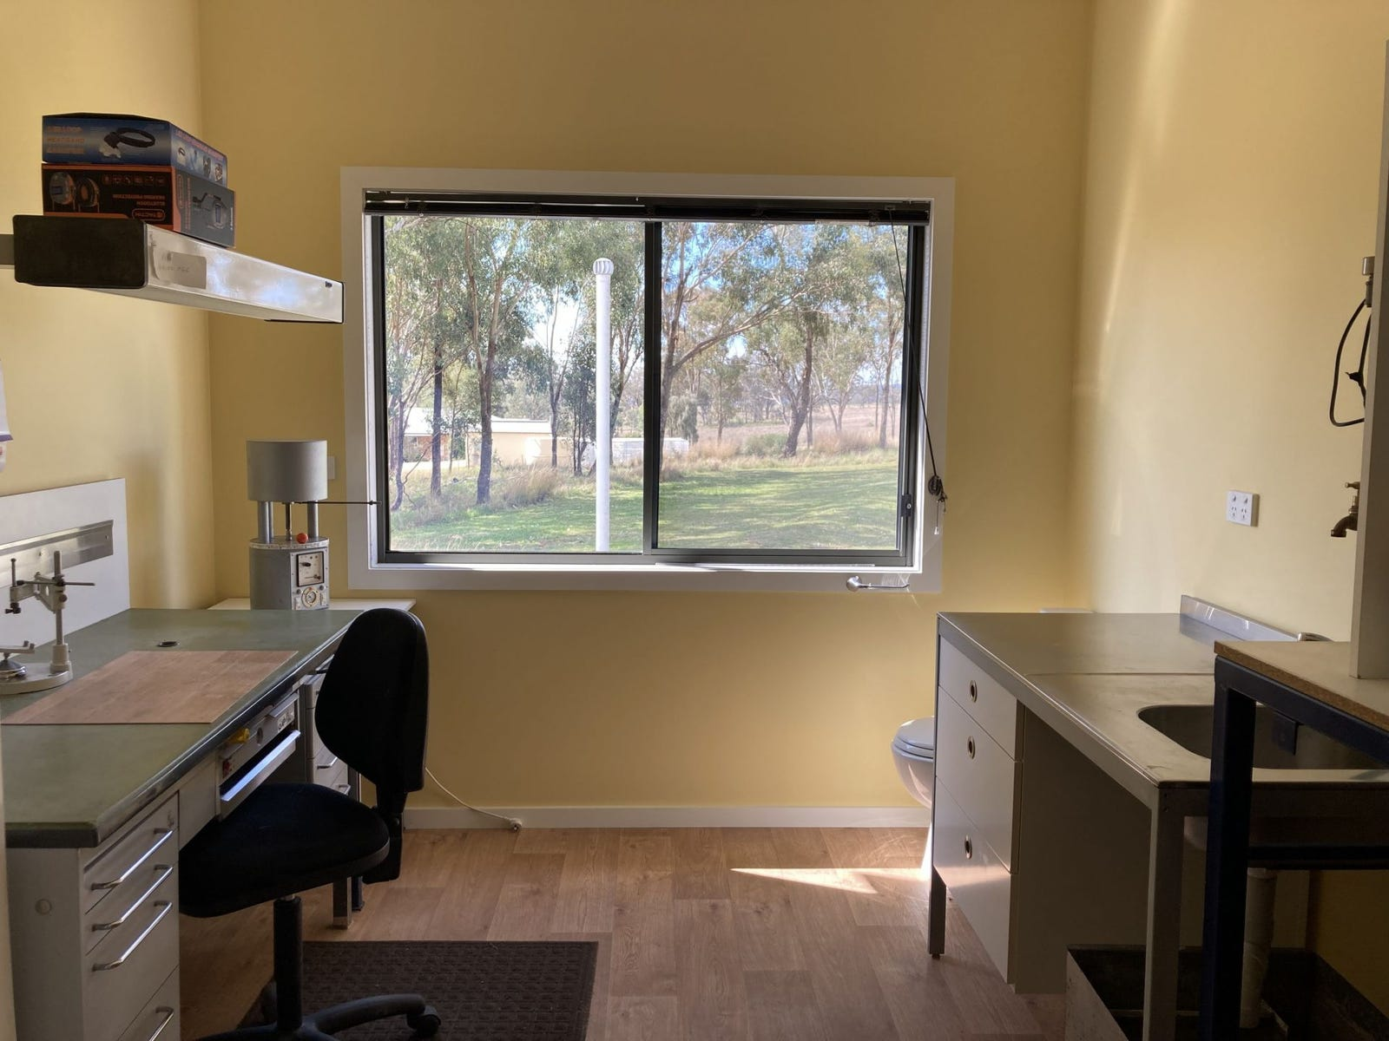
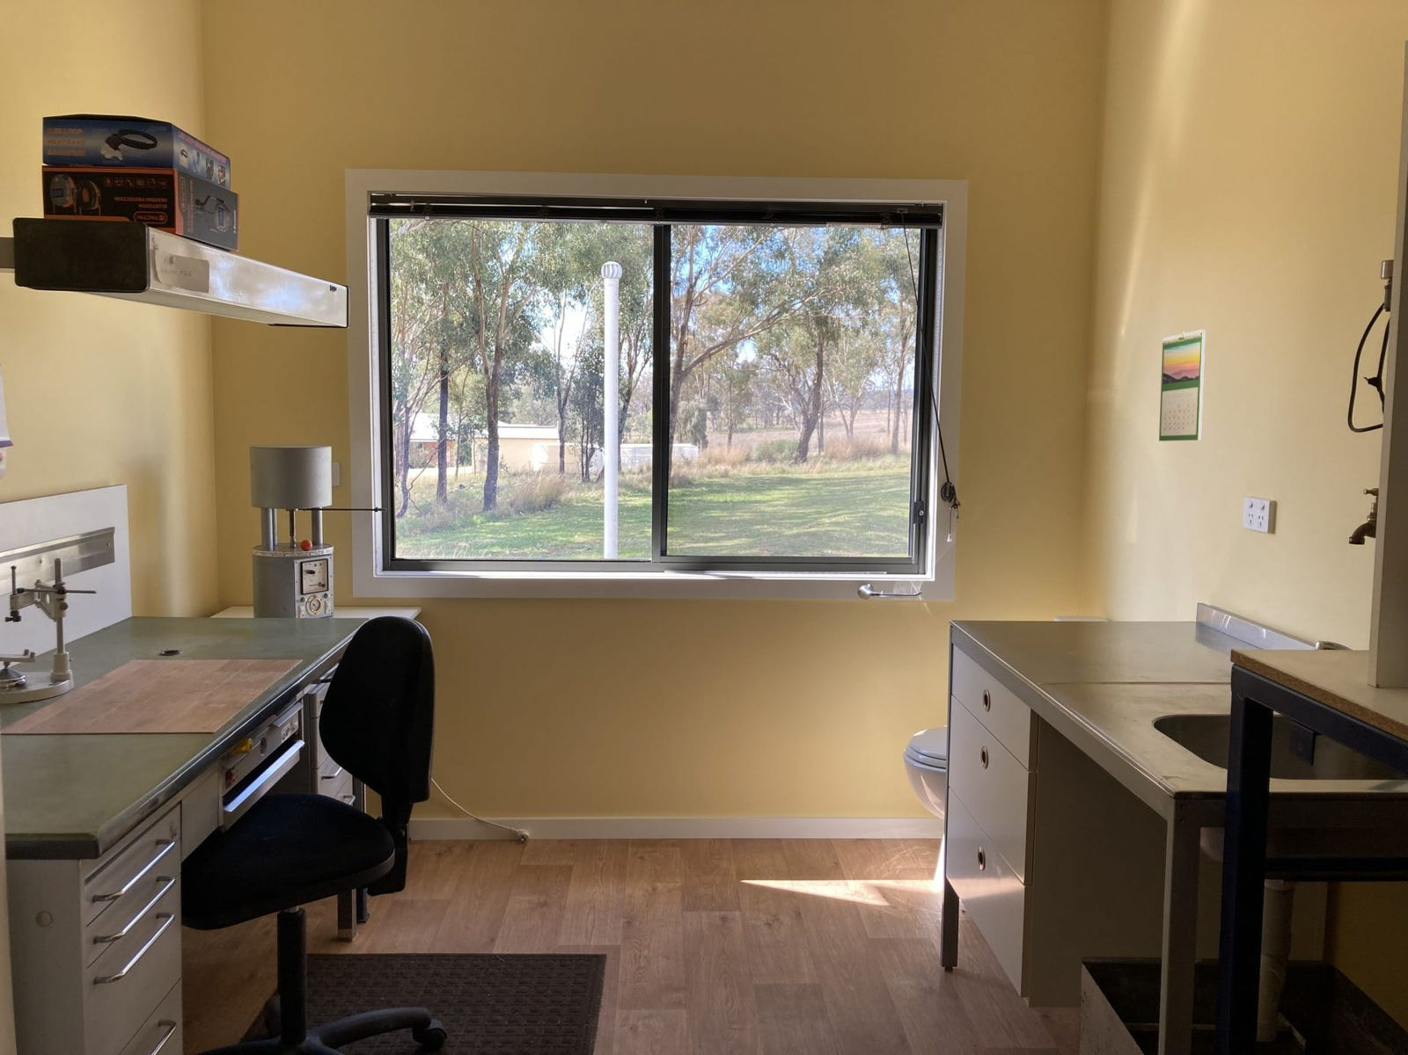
+ calendar (1181, 386)
